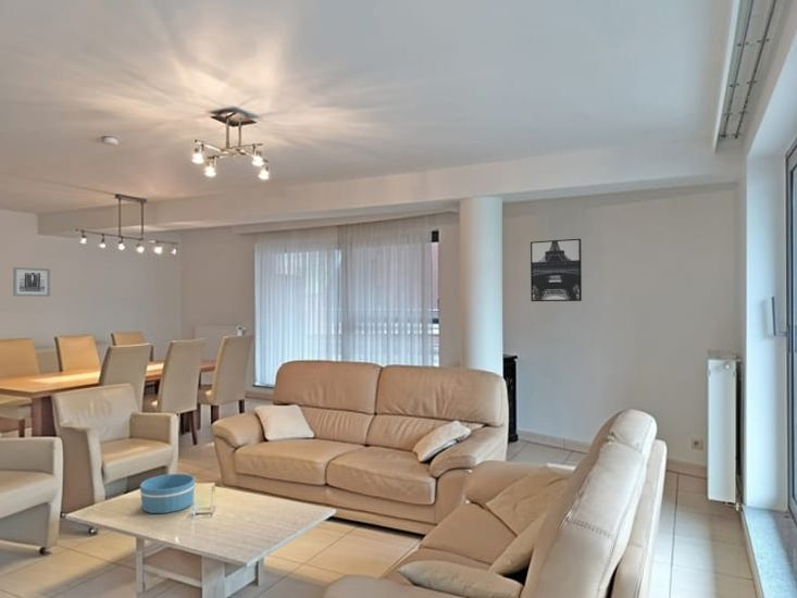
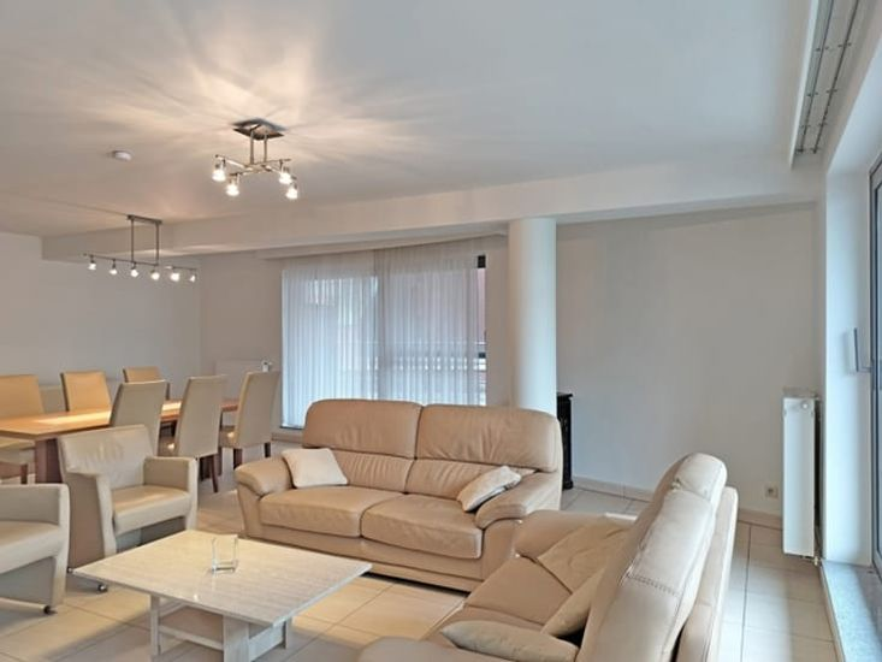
- wall art (32, 282)
- bowl (167, 493)
- wall art (556, 271)
